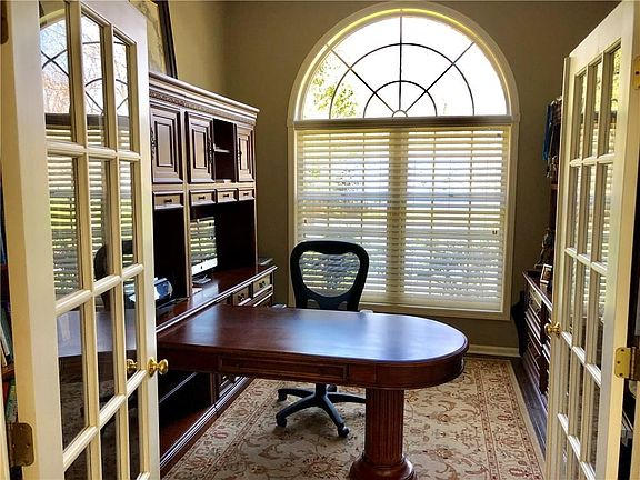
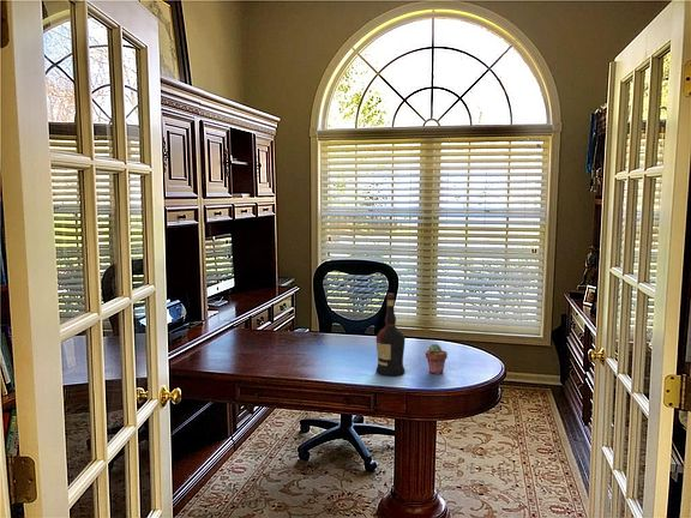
+ potted succulent (435, 357)
+ liquor (390, 332)
